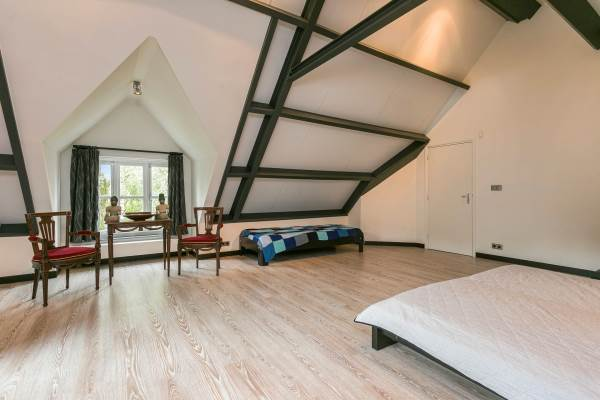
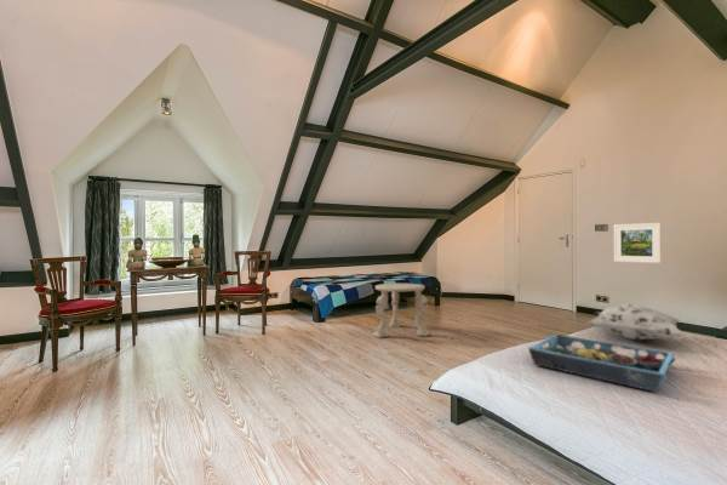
+ side table (397, 309)
+ serving tray (599, 358)
+ decorative pillow (634, 321)
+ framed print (636, 242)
